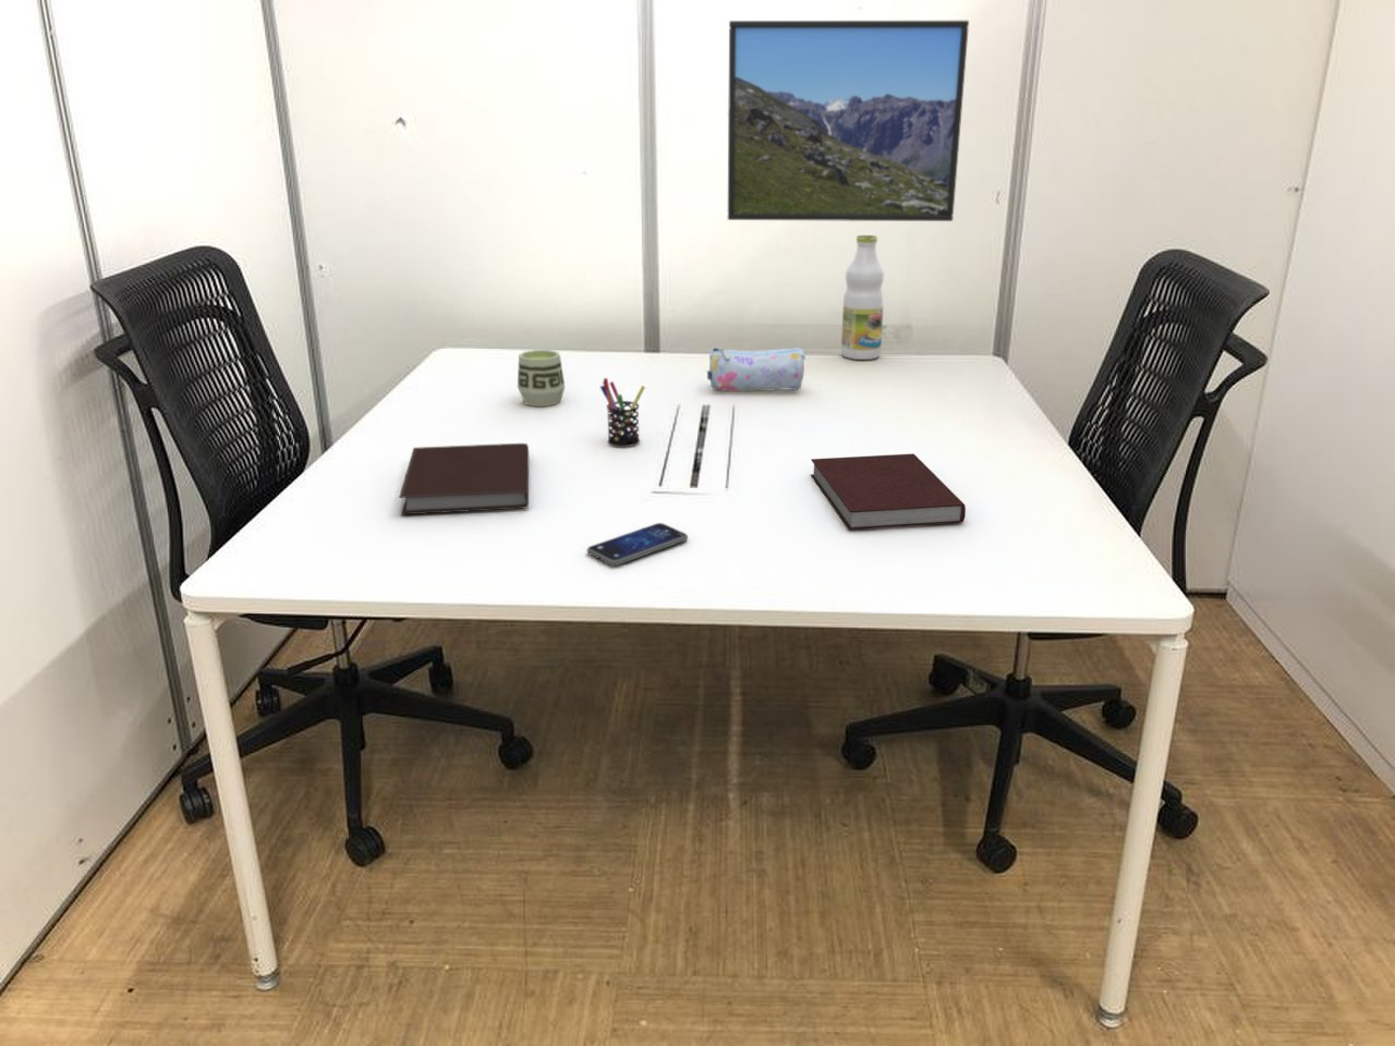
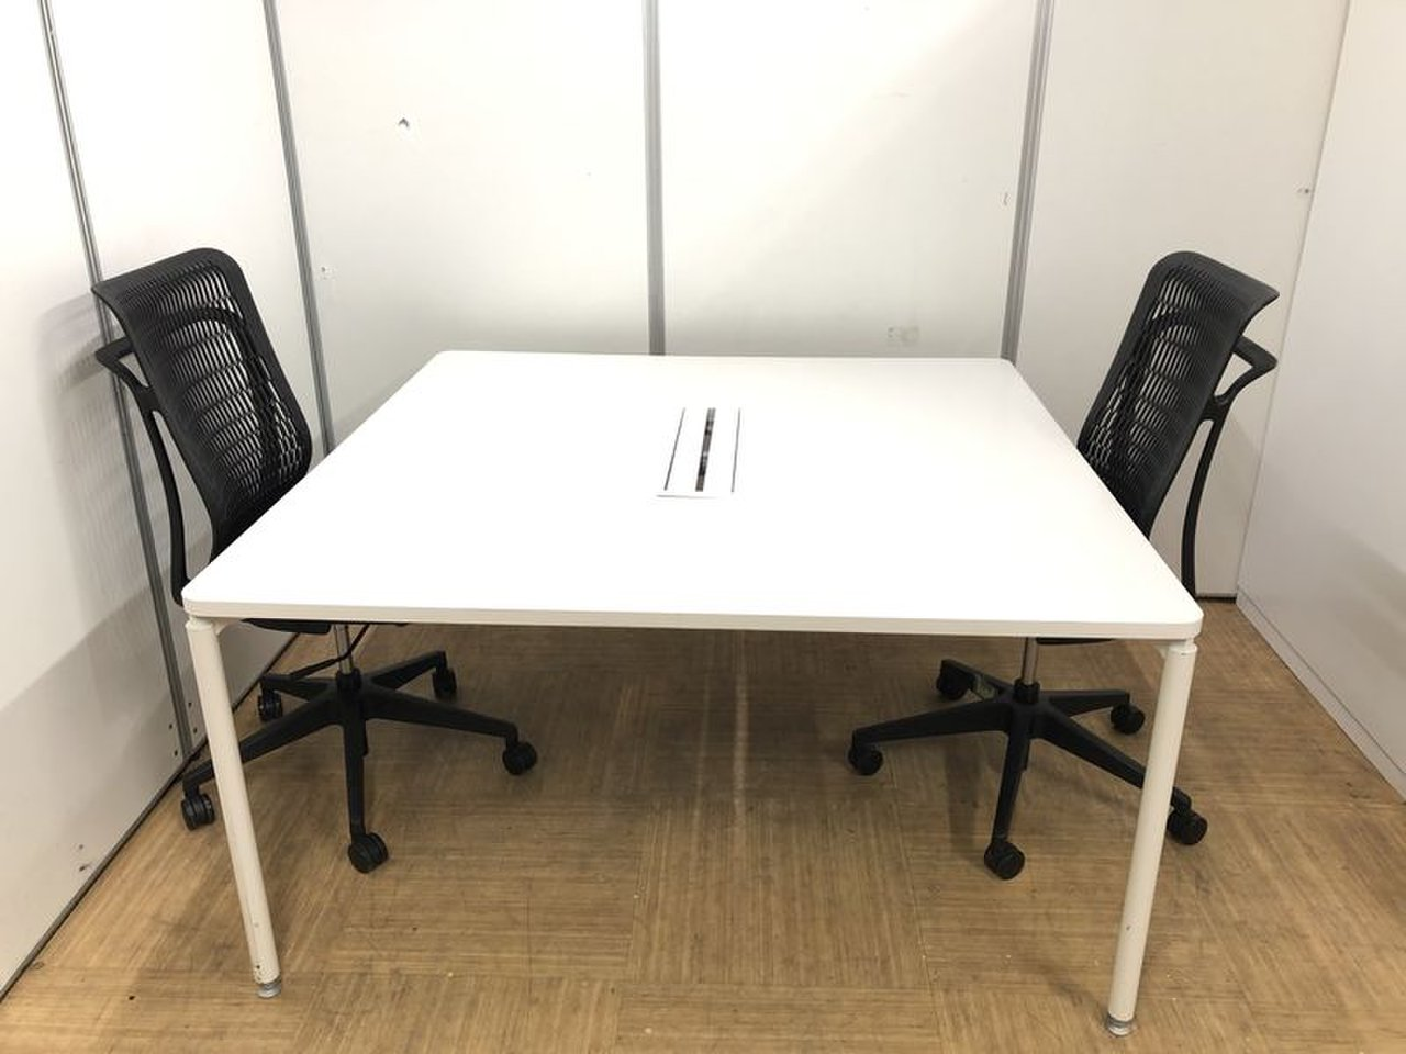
- cup (540, 378)
- pen holder (621, 411)
- notebook (468, 476)
- bottle (863, 297)
- pencil case (756, 368)
- notebook (884, 489)
- smartphone (637, 543)
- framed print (844, 123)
